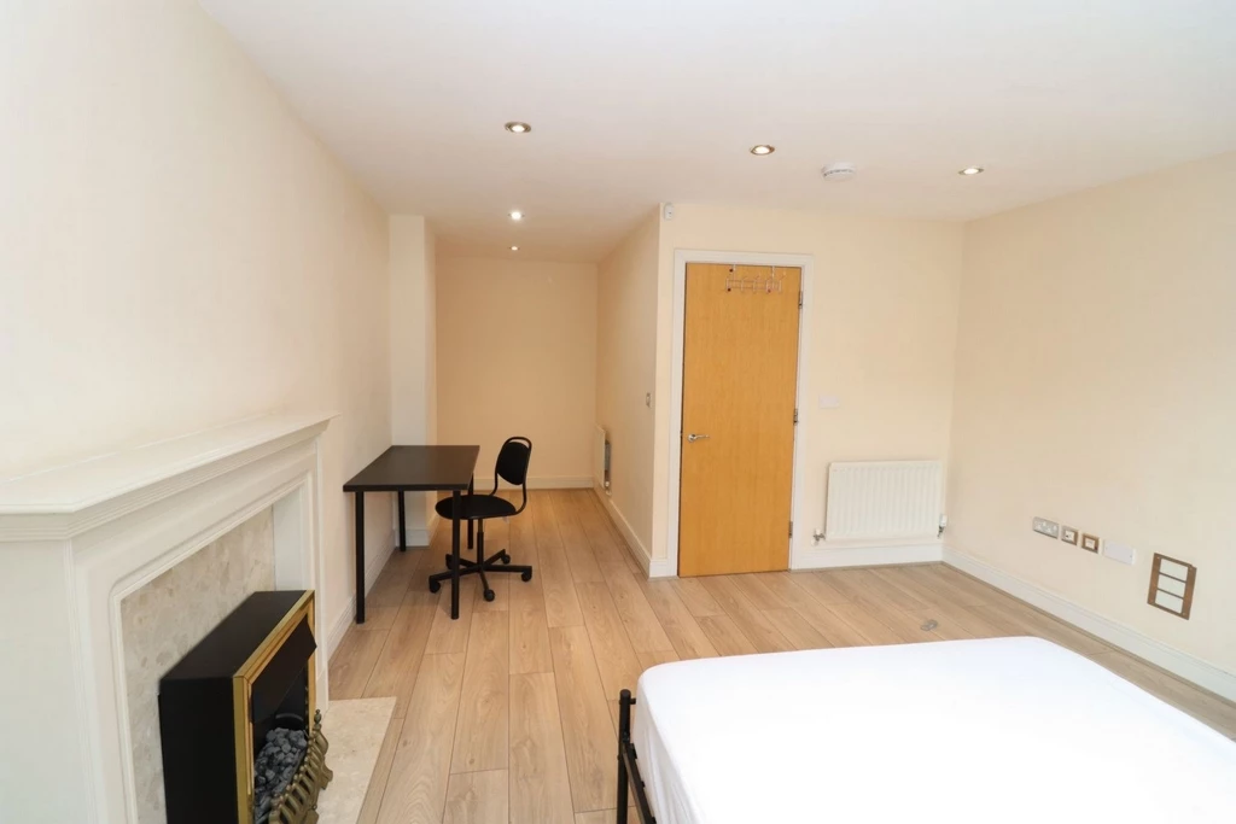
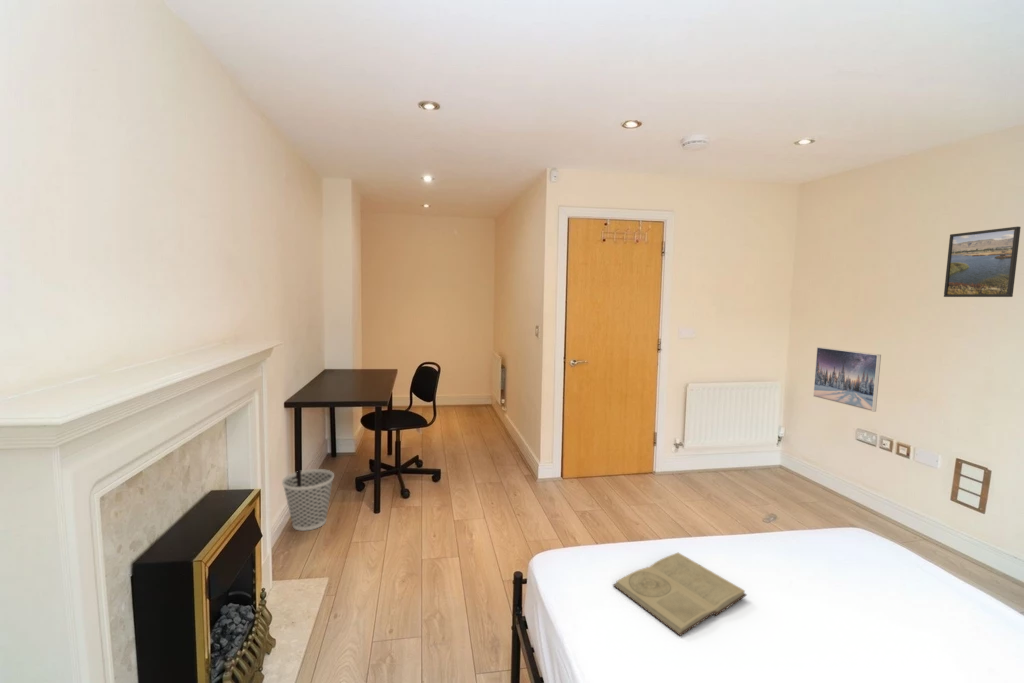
+ wastebasket (309, 500)
+ book (678, 588)
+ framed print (844, 377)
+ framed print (979, 264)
